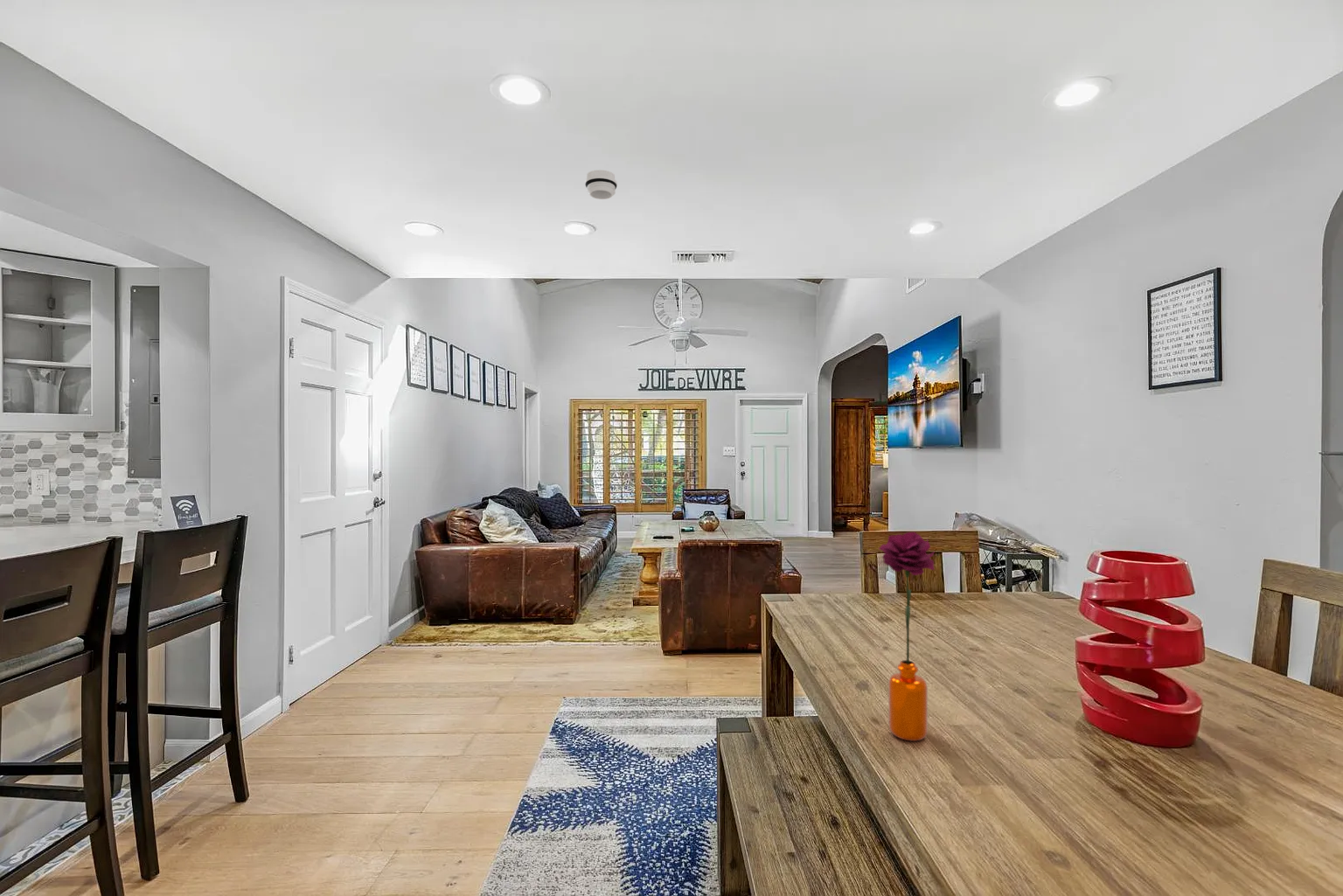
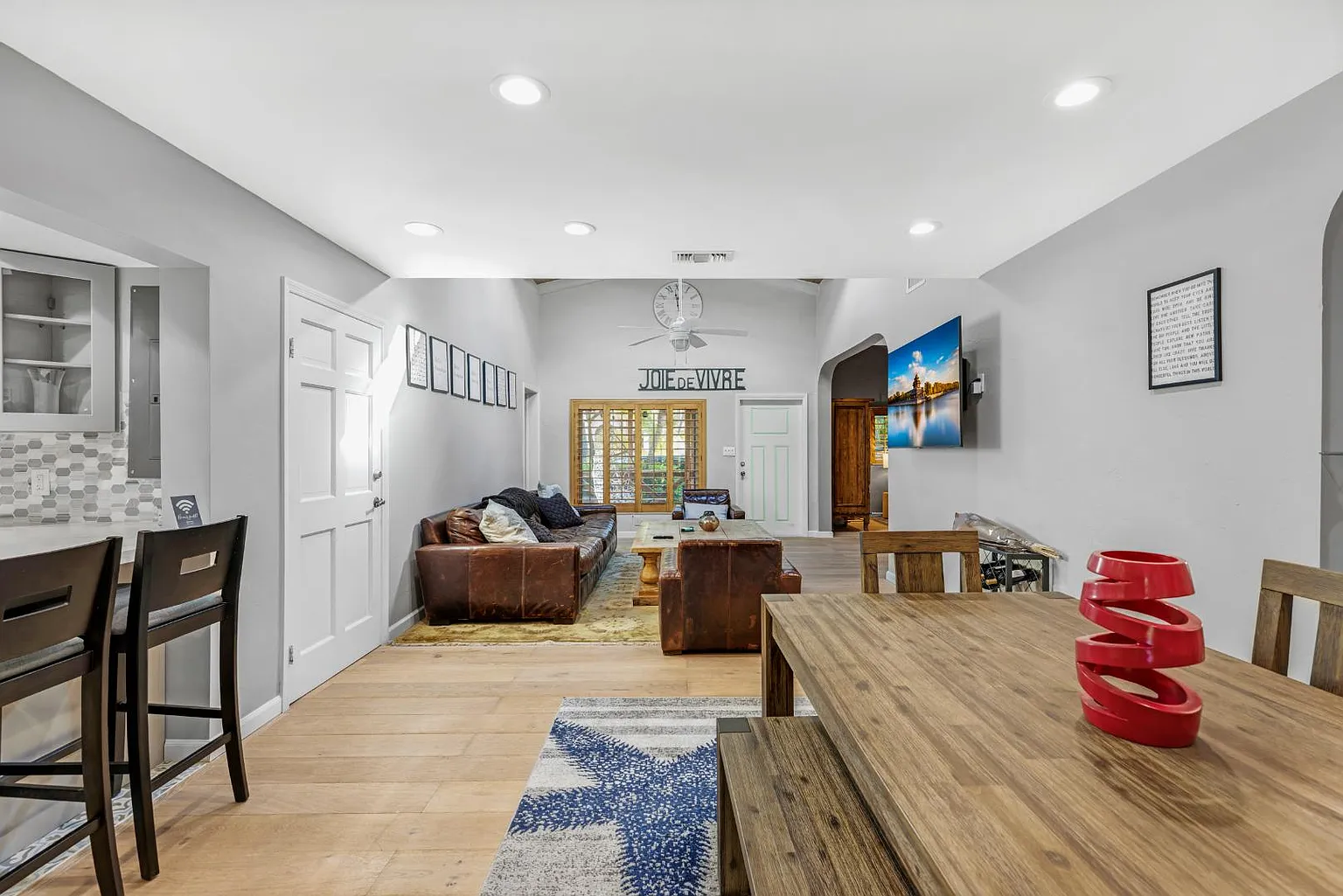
- smoke detector (601, 185)
- flower (907, 633)
